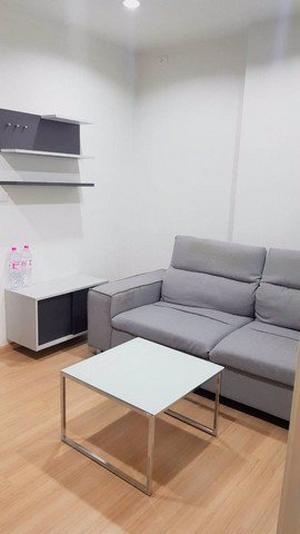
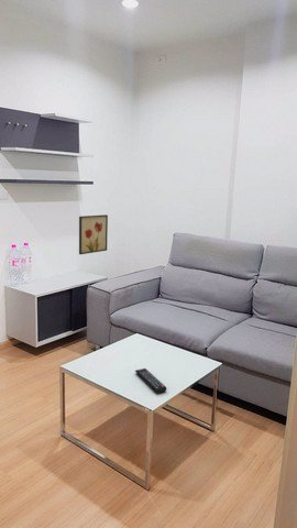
+ remote control (150, 380)
+ wall art (92, 233)
